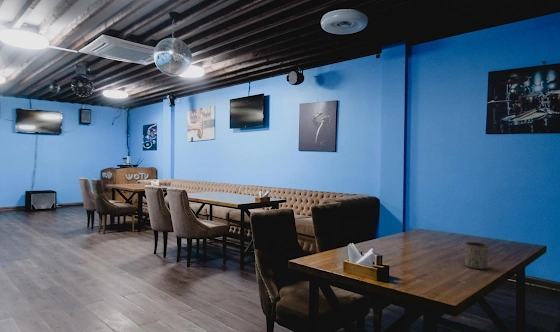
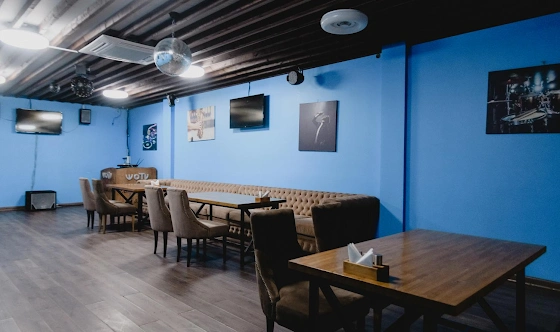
- cup (476, 255)
